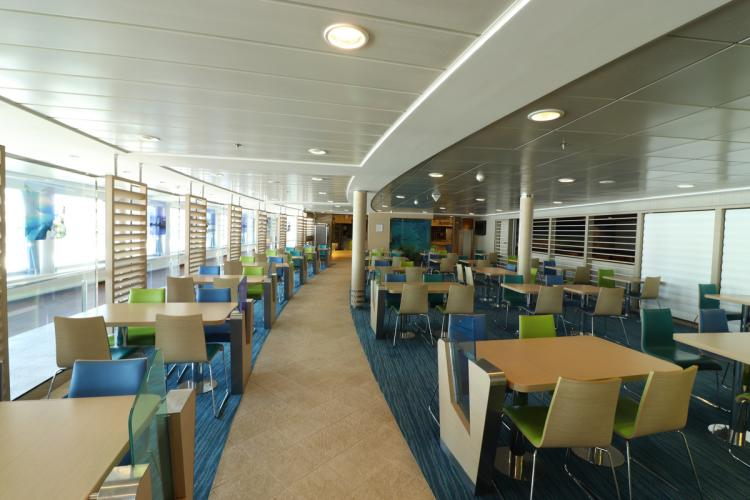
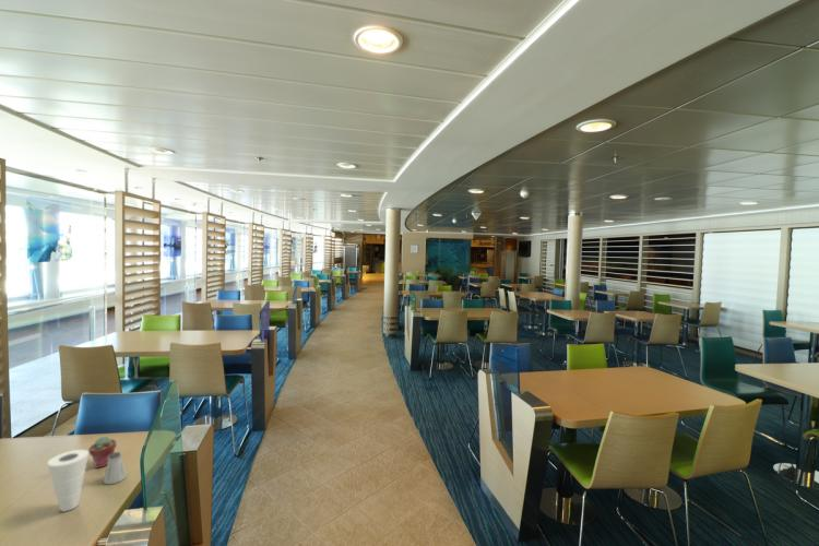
+ saltshaker (115, 466)
+ cup (69, 482)
+ potted succulent (103, 450)
